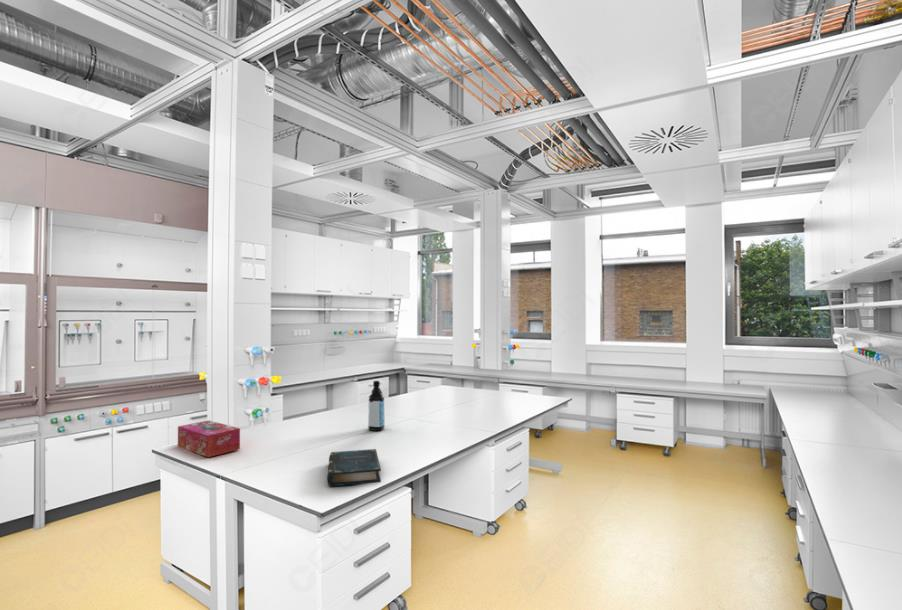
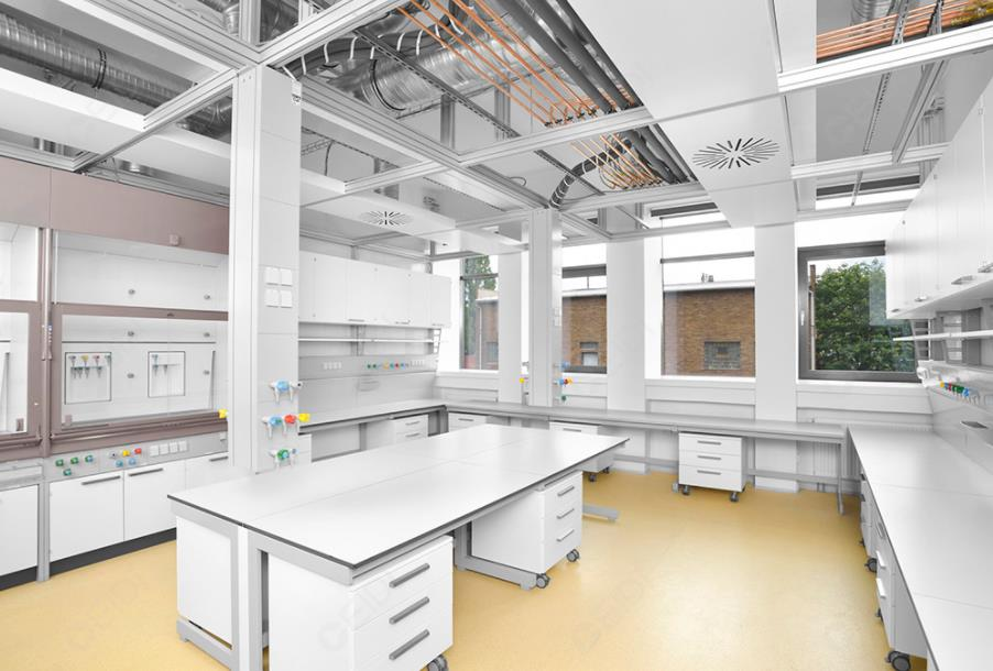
- water bottle (376, 405)
- tissue box (208, 437)
- book (353, 466)
